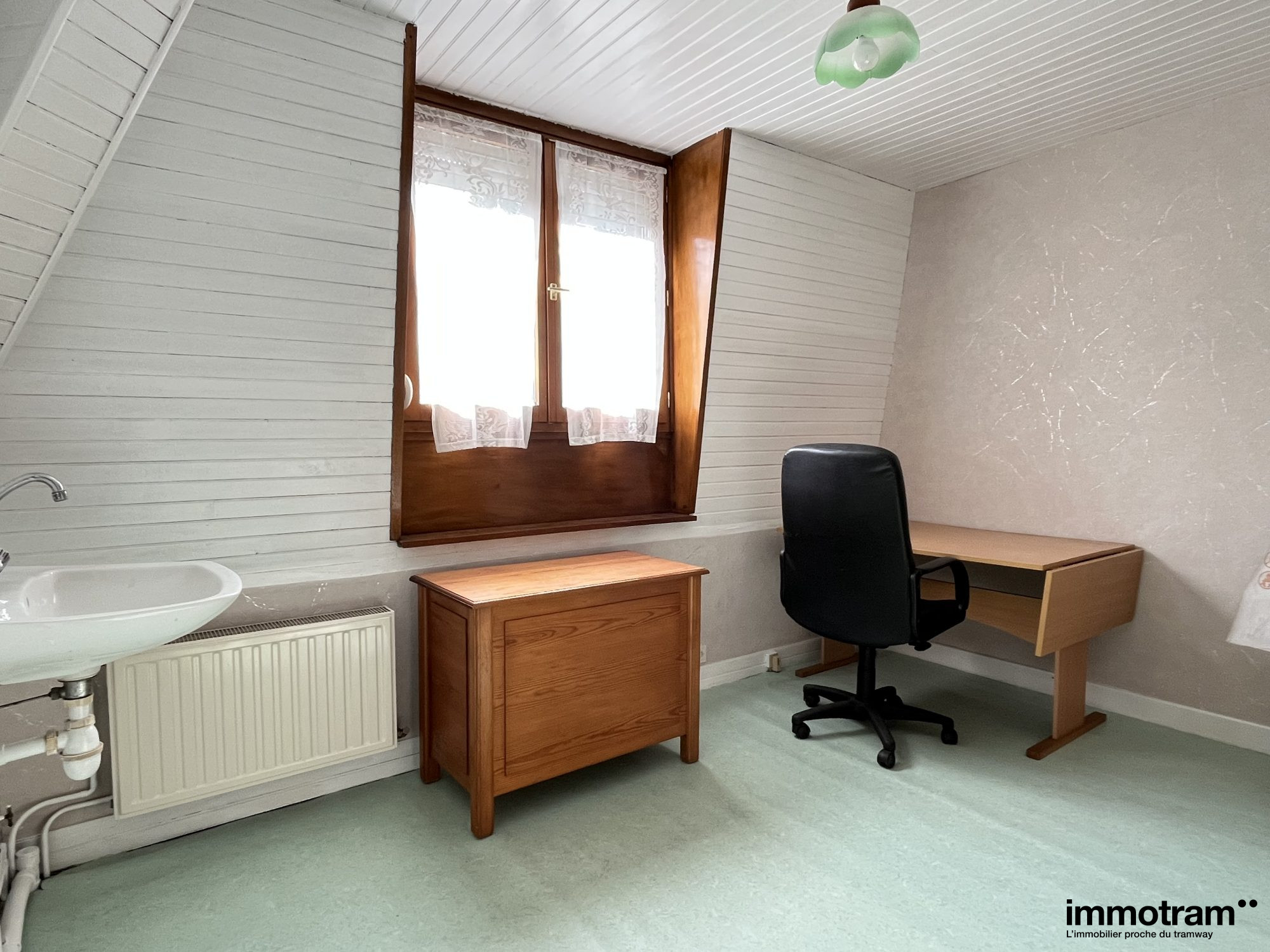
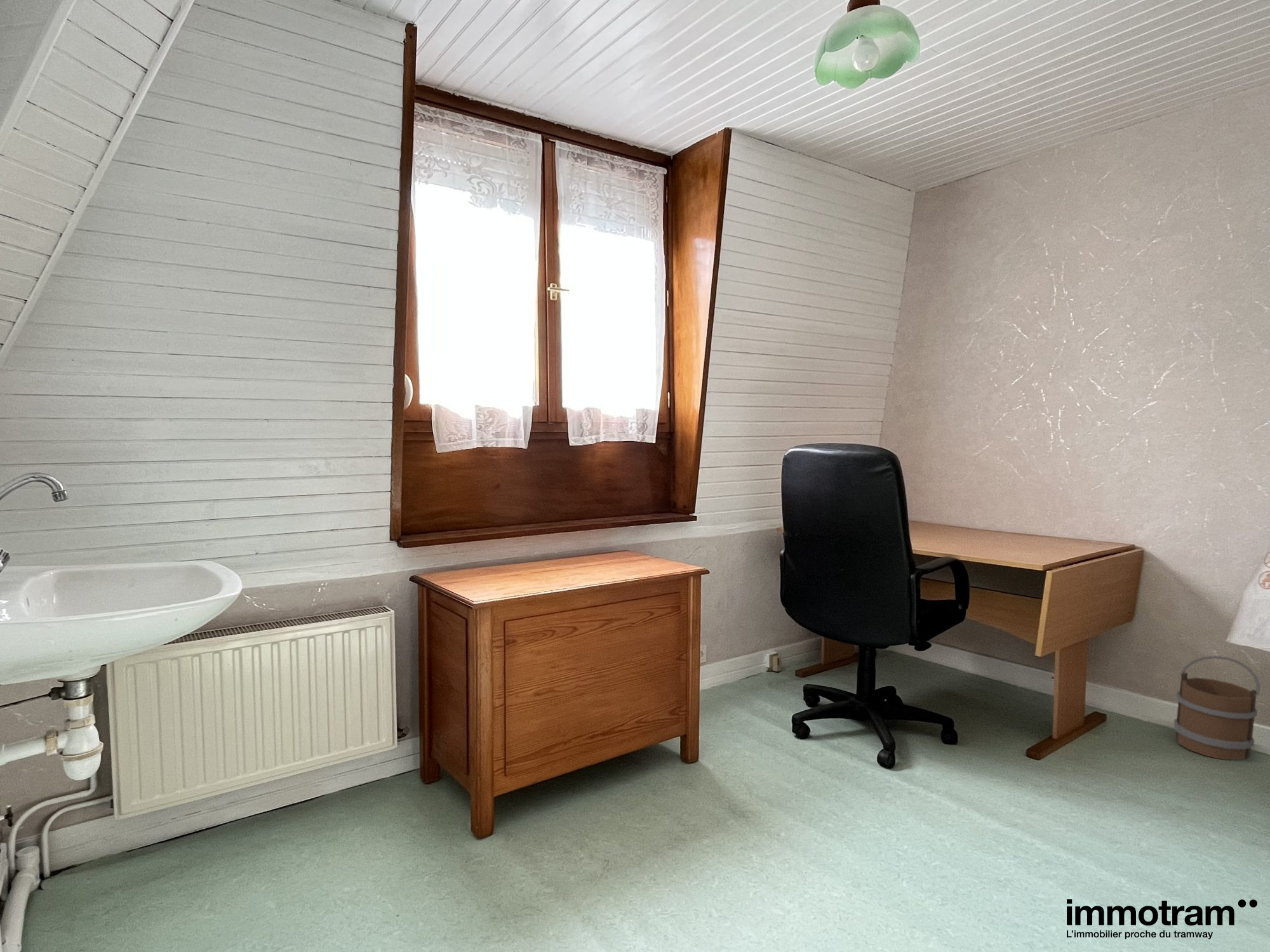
+ bucket (1215, 704)
